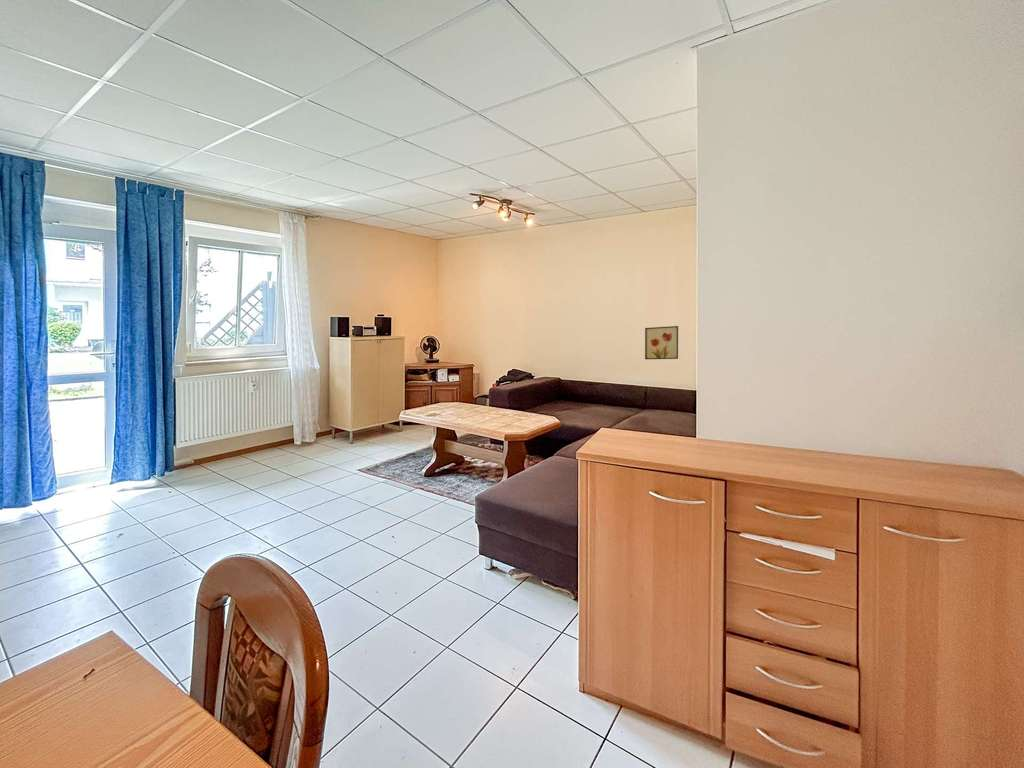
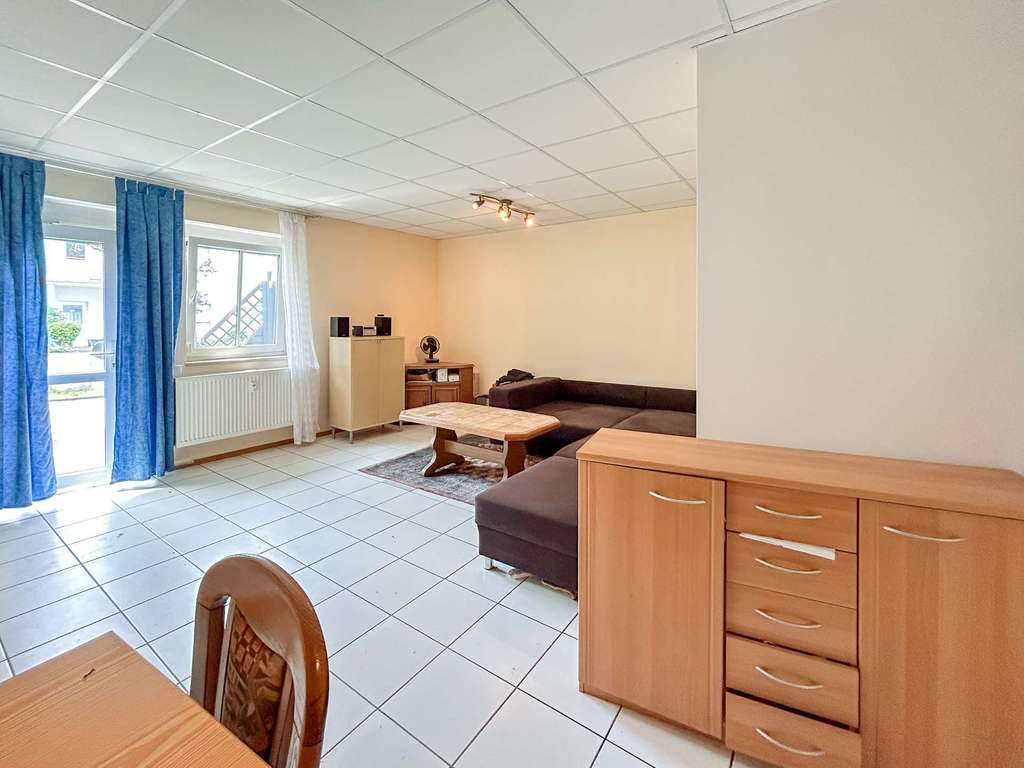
- wall art (661, 343)
